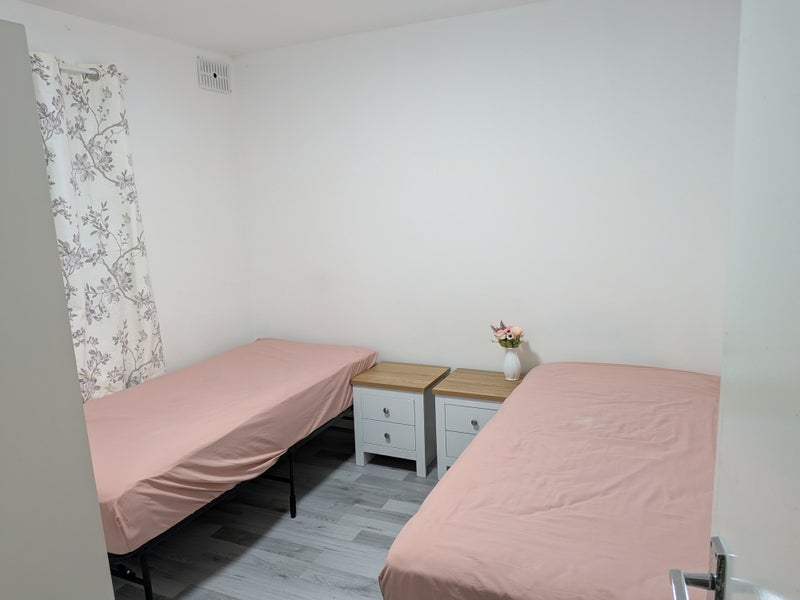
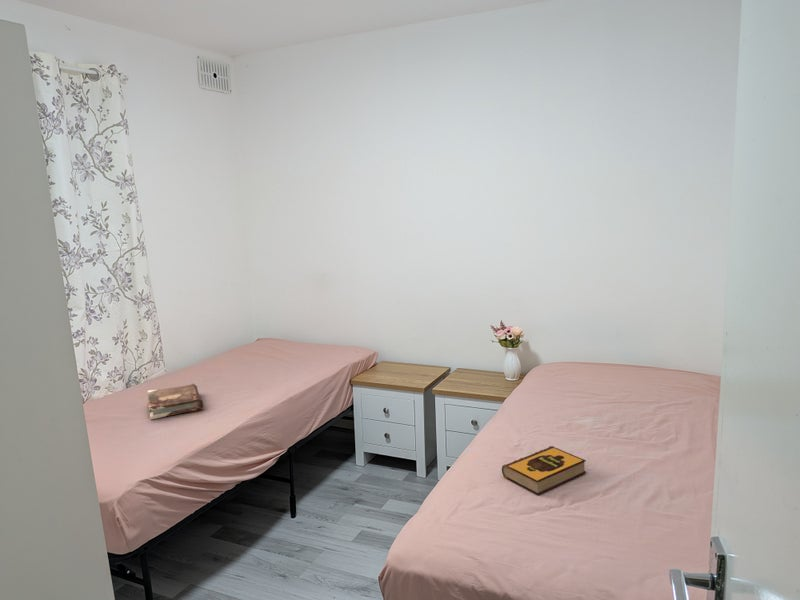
+ hardback book (543, 468)
+ book (174, 400)
